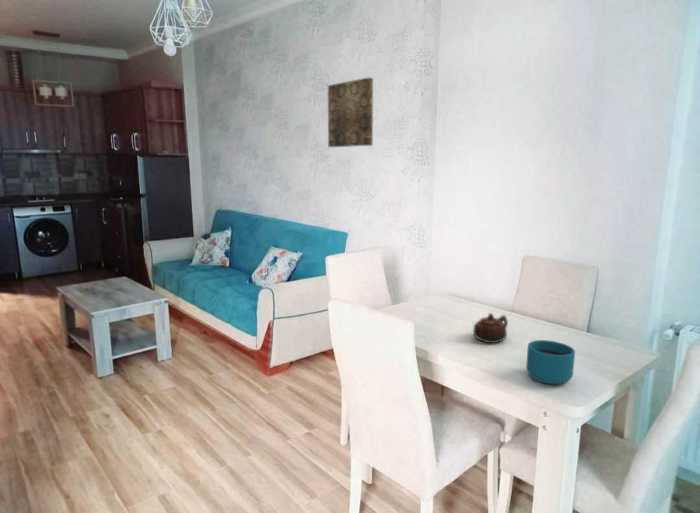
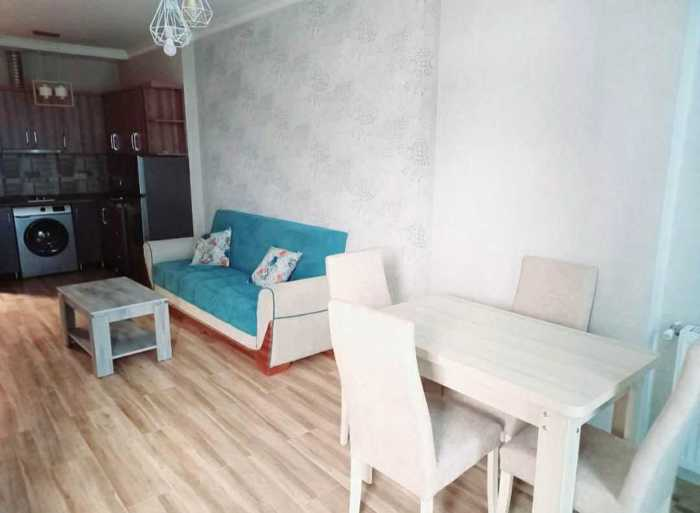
- cup (553, 361)
- wall art (349, 114)
- teapot (491, 325)
